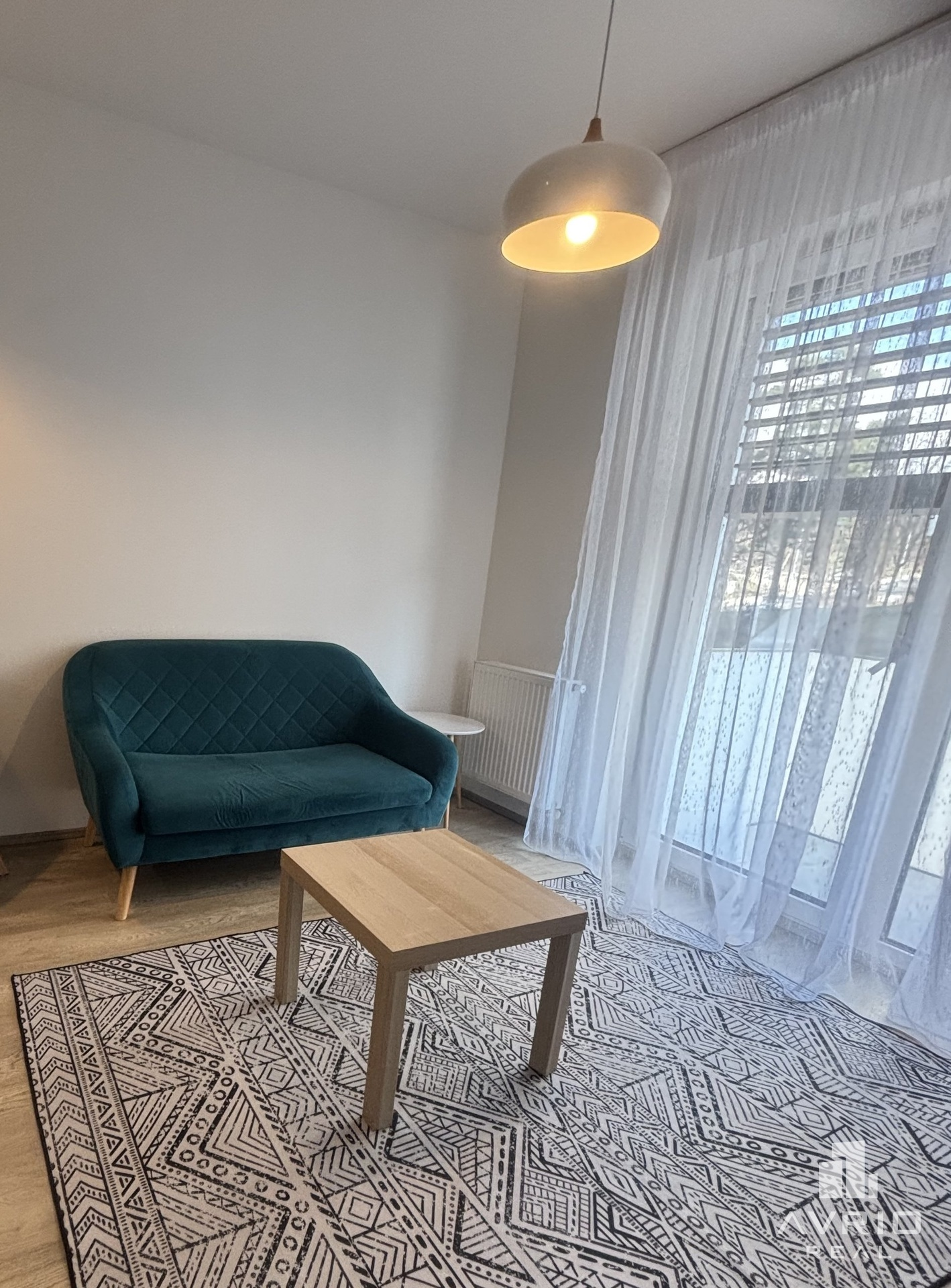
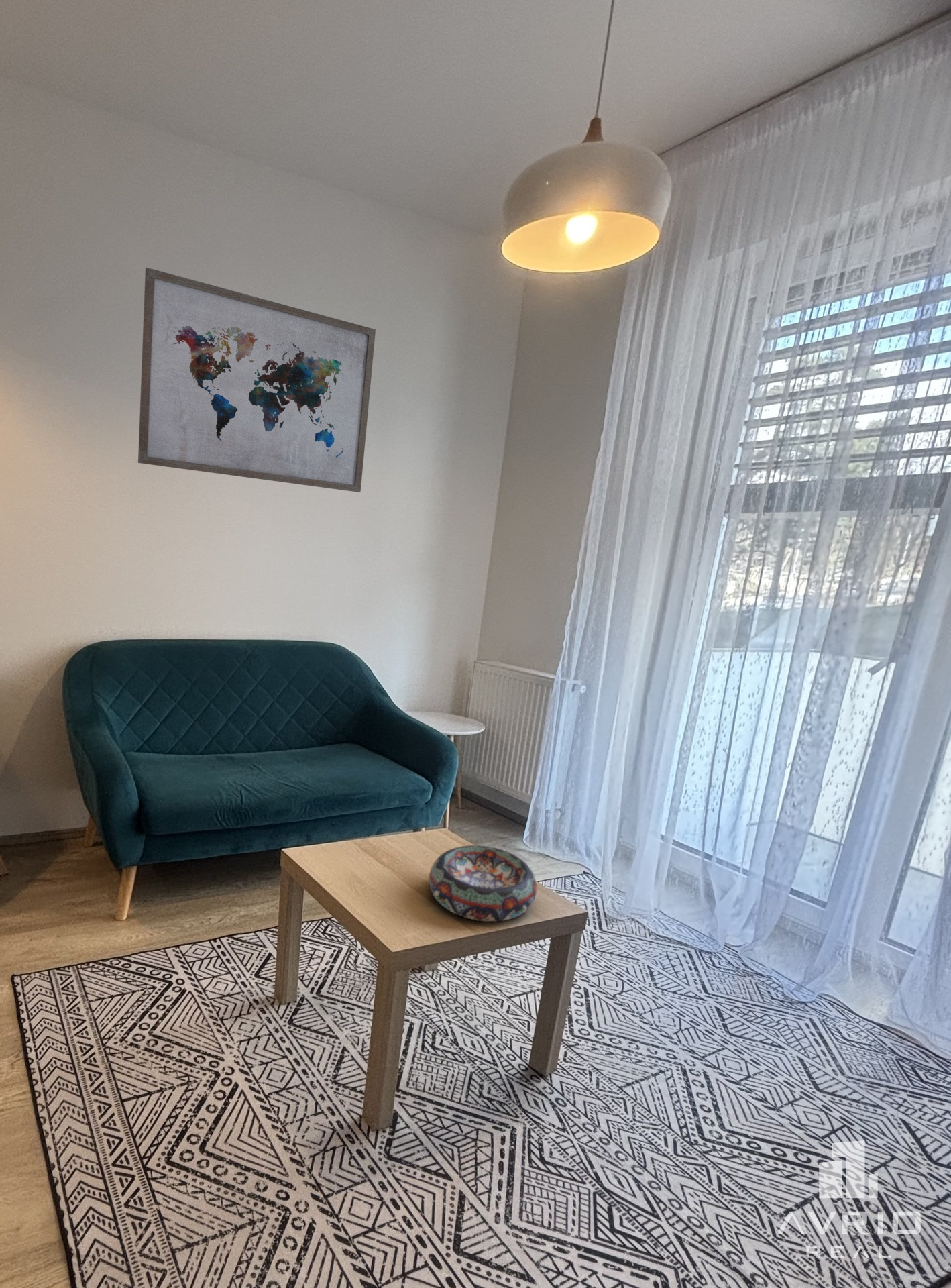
+ decorative bowl (482, 882)
+ wall art (264, 392)
